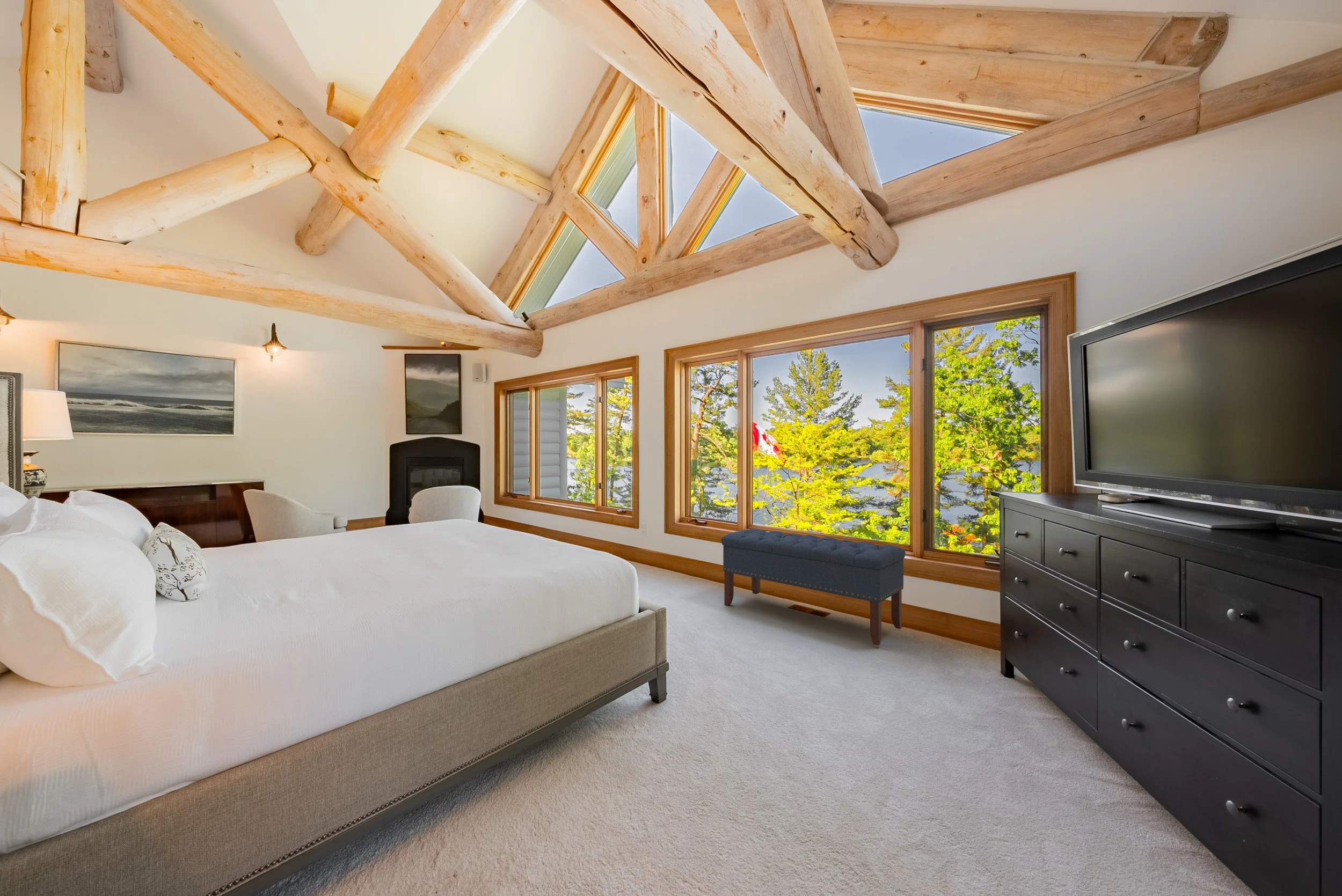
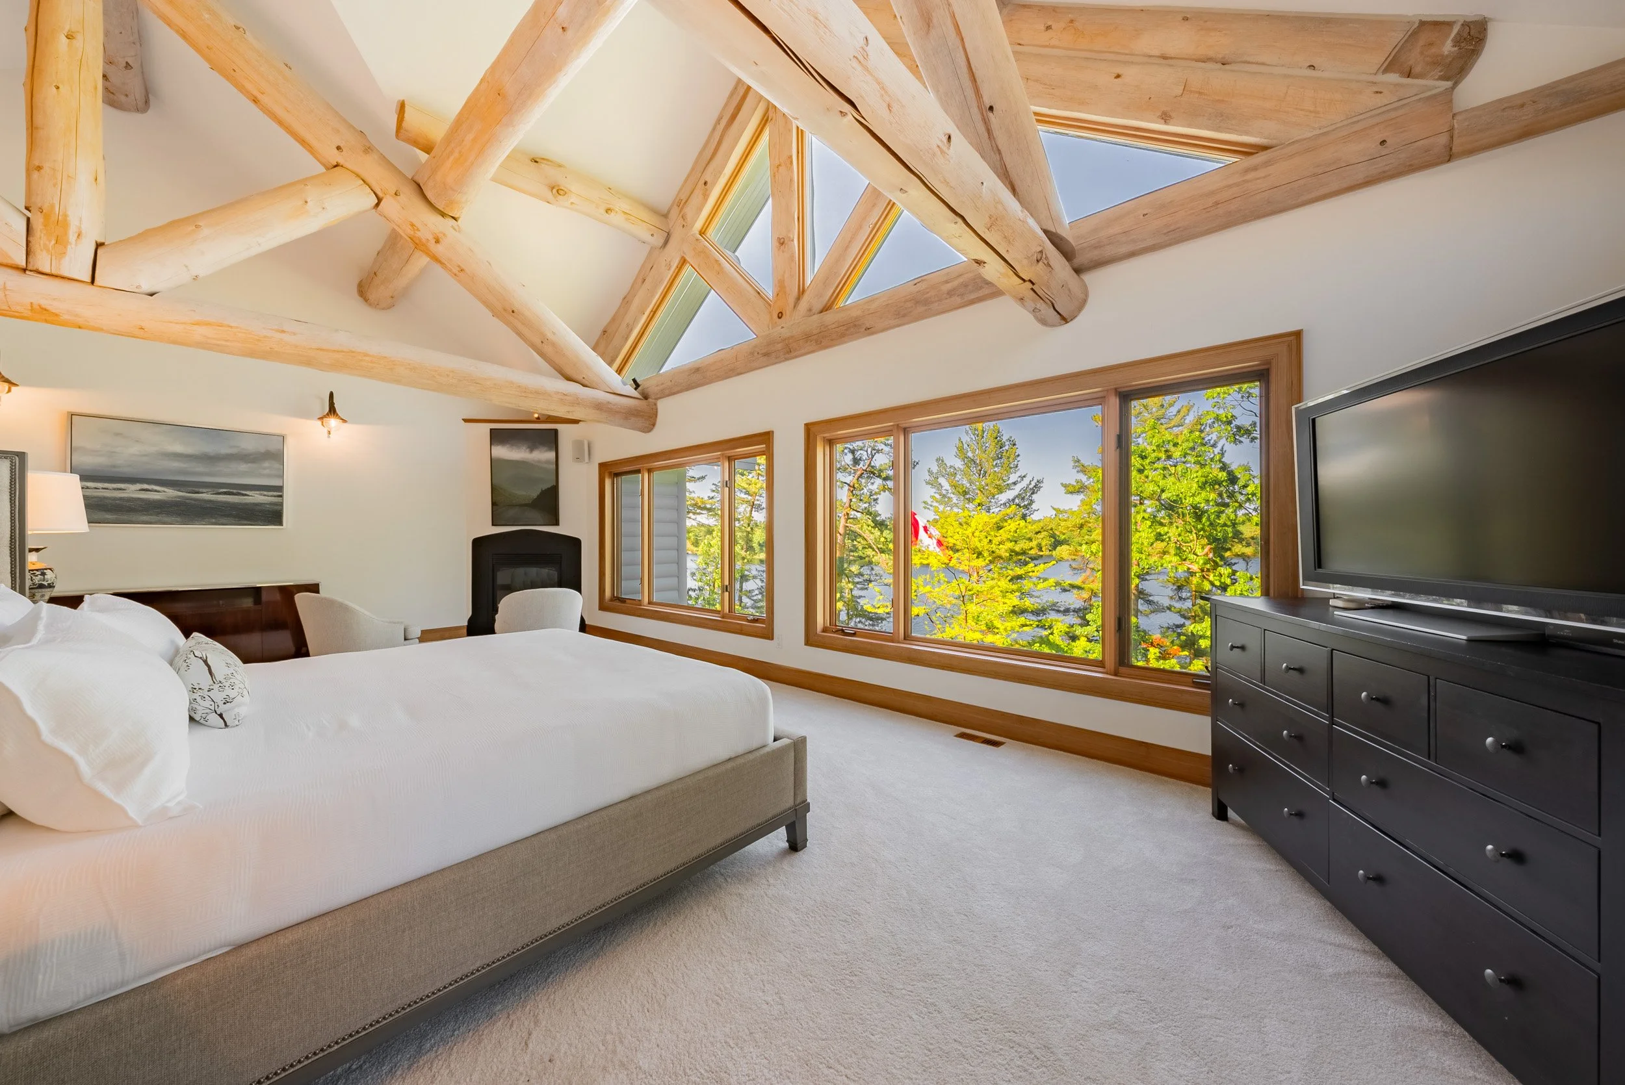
- bench (807, 576)
